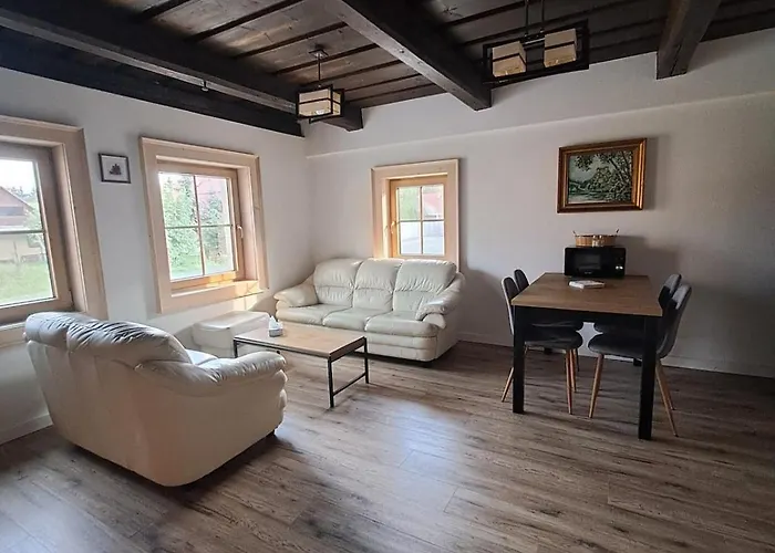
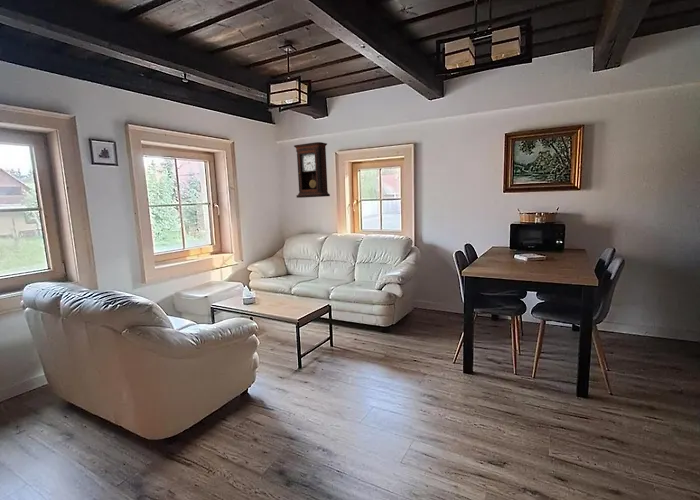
+ pendulum clock (310, 170)
